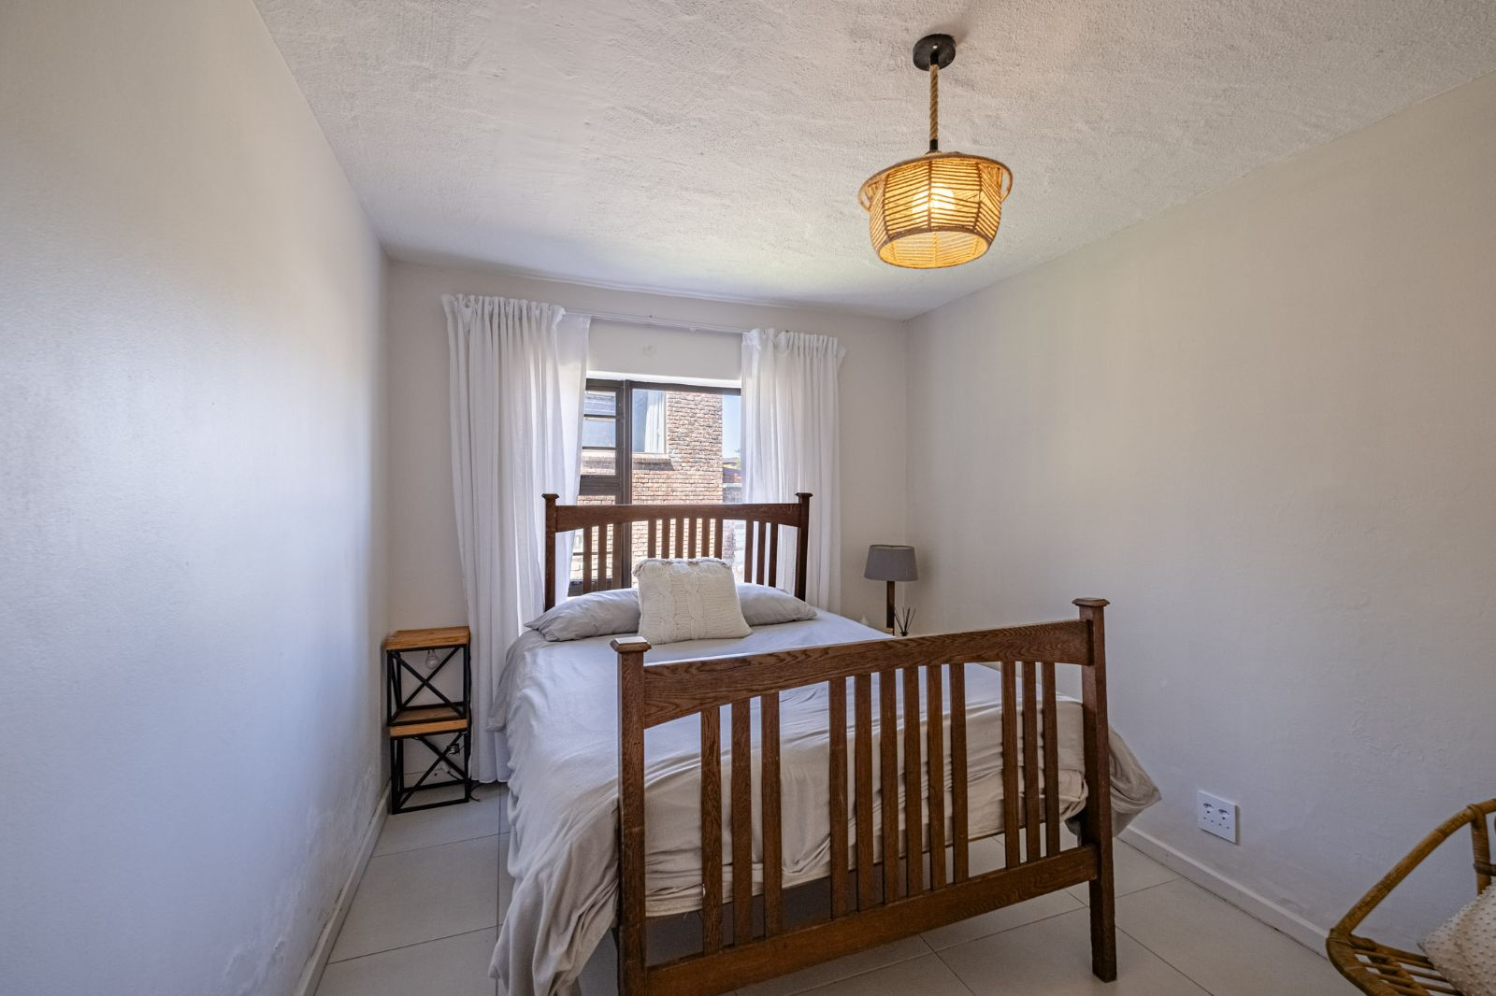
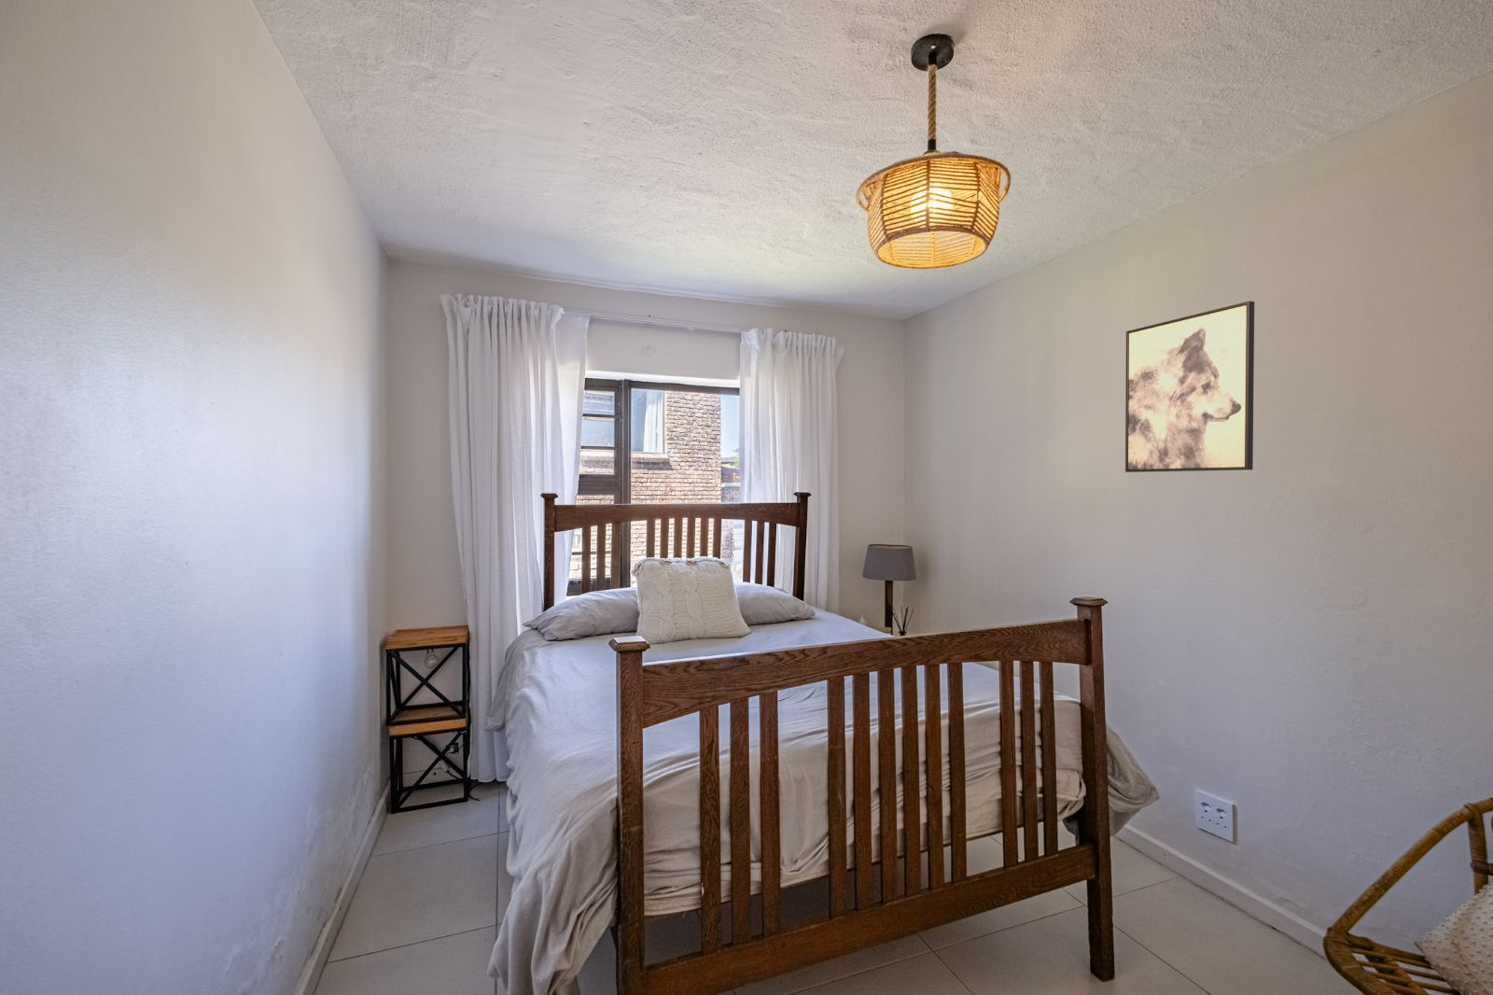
+ wall art (1183, 394)
